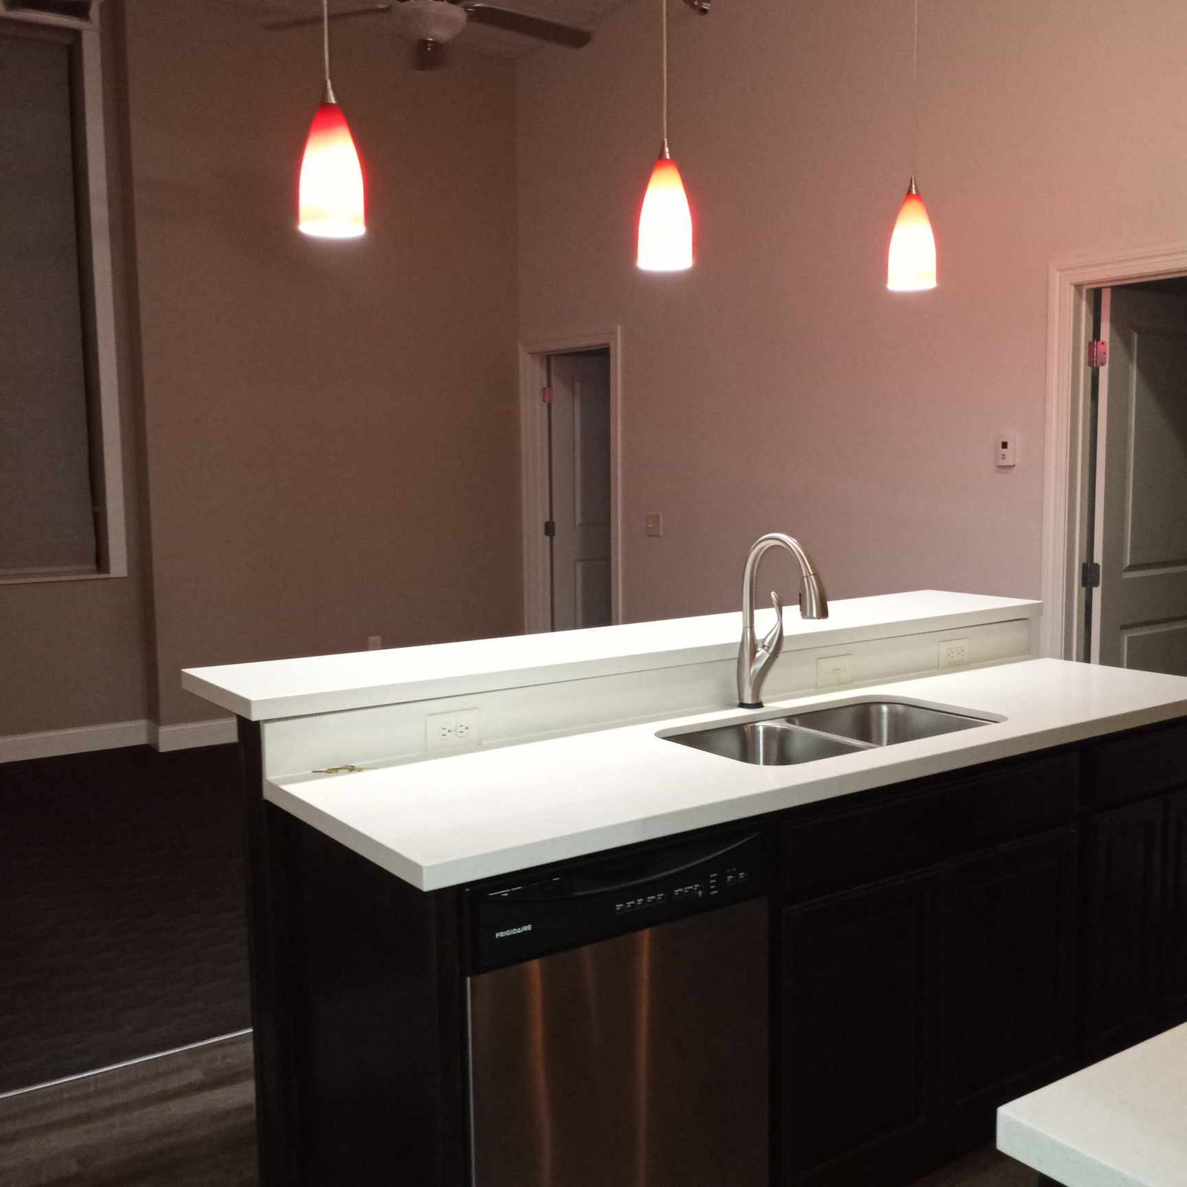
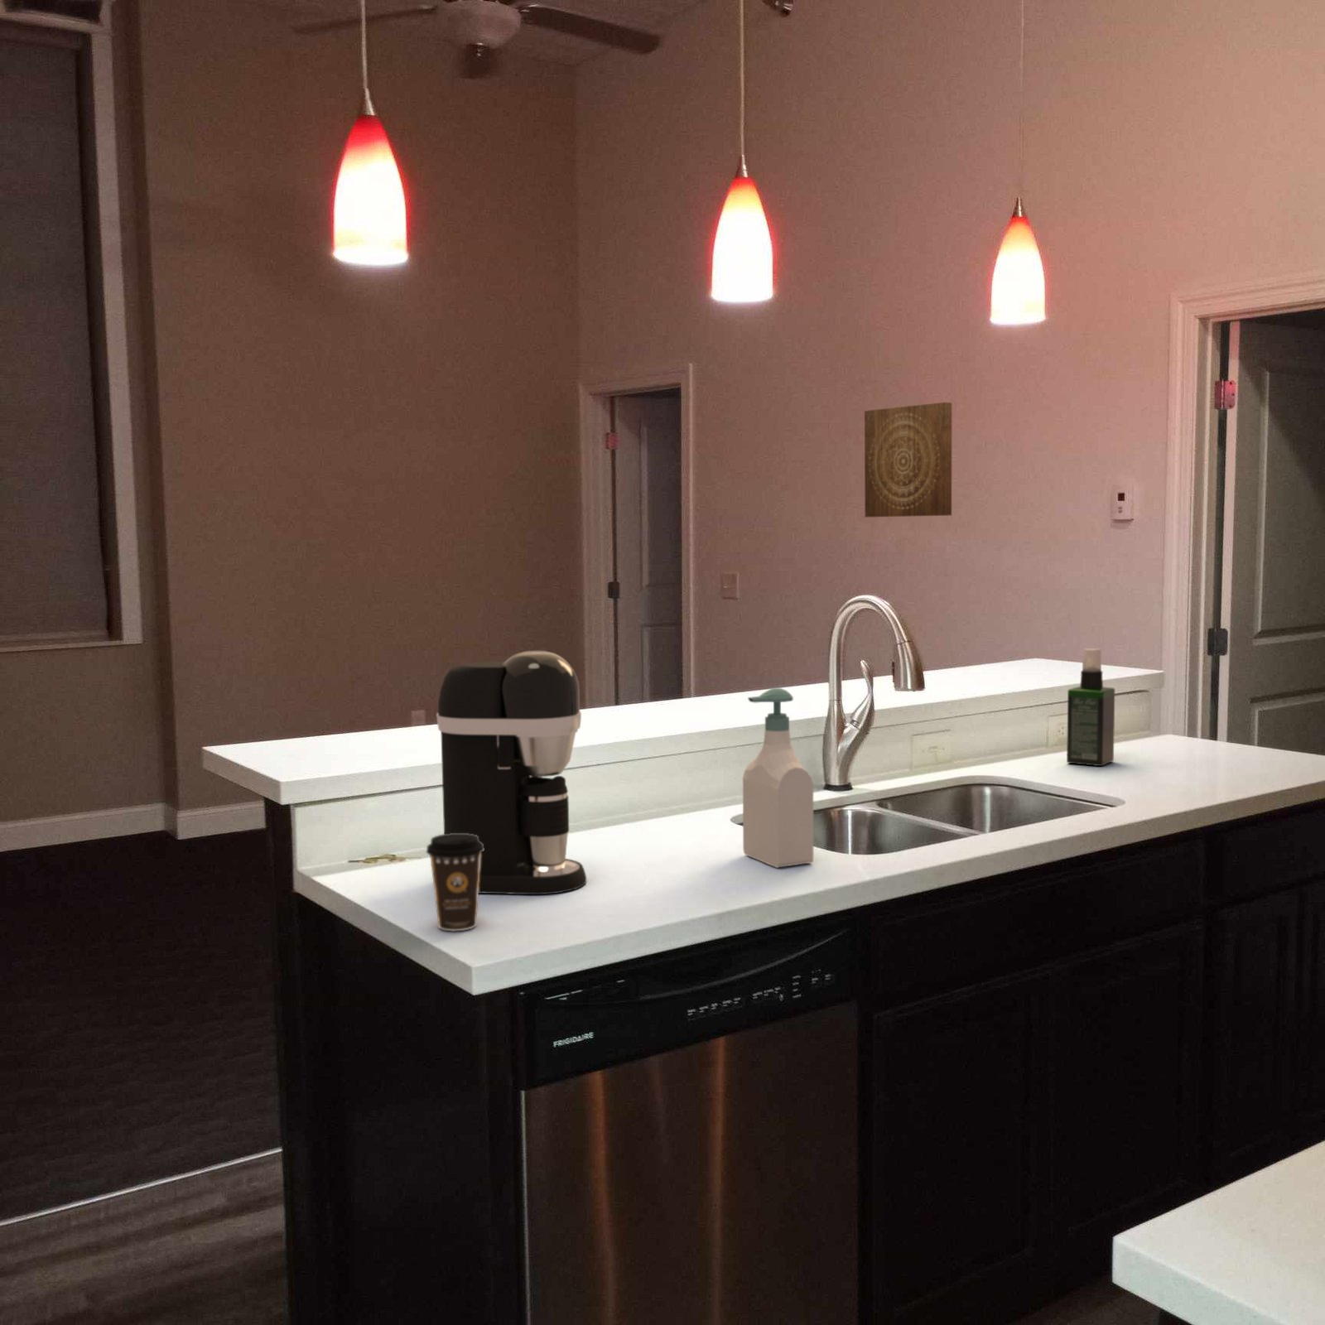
+ wall art (906, 461)
+ spray bottle (1091, 705)
+ coffee cup (455, 882)
+ soap bottle (772, 774)
+ coffee maker (510, 767)
